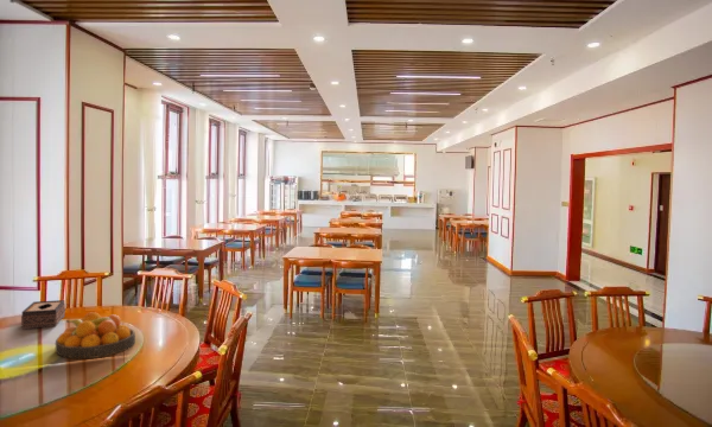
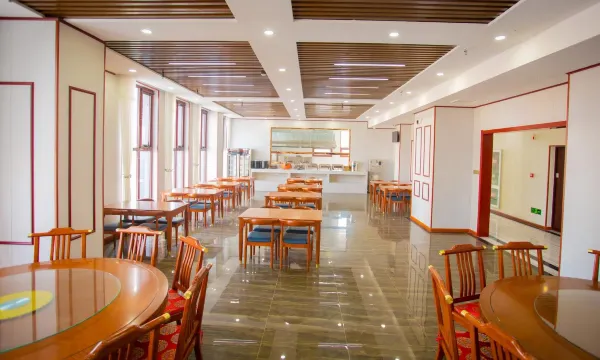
- tissue box (44, 313)
- fruit bowl (96, 331)
